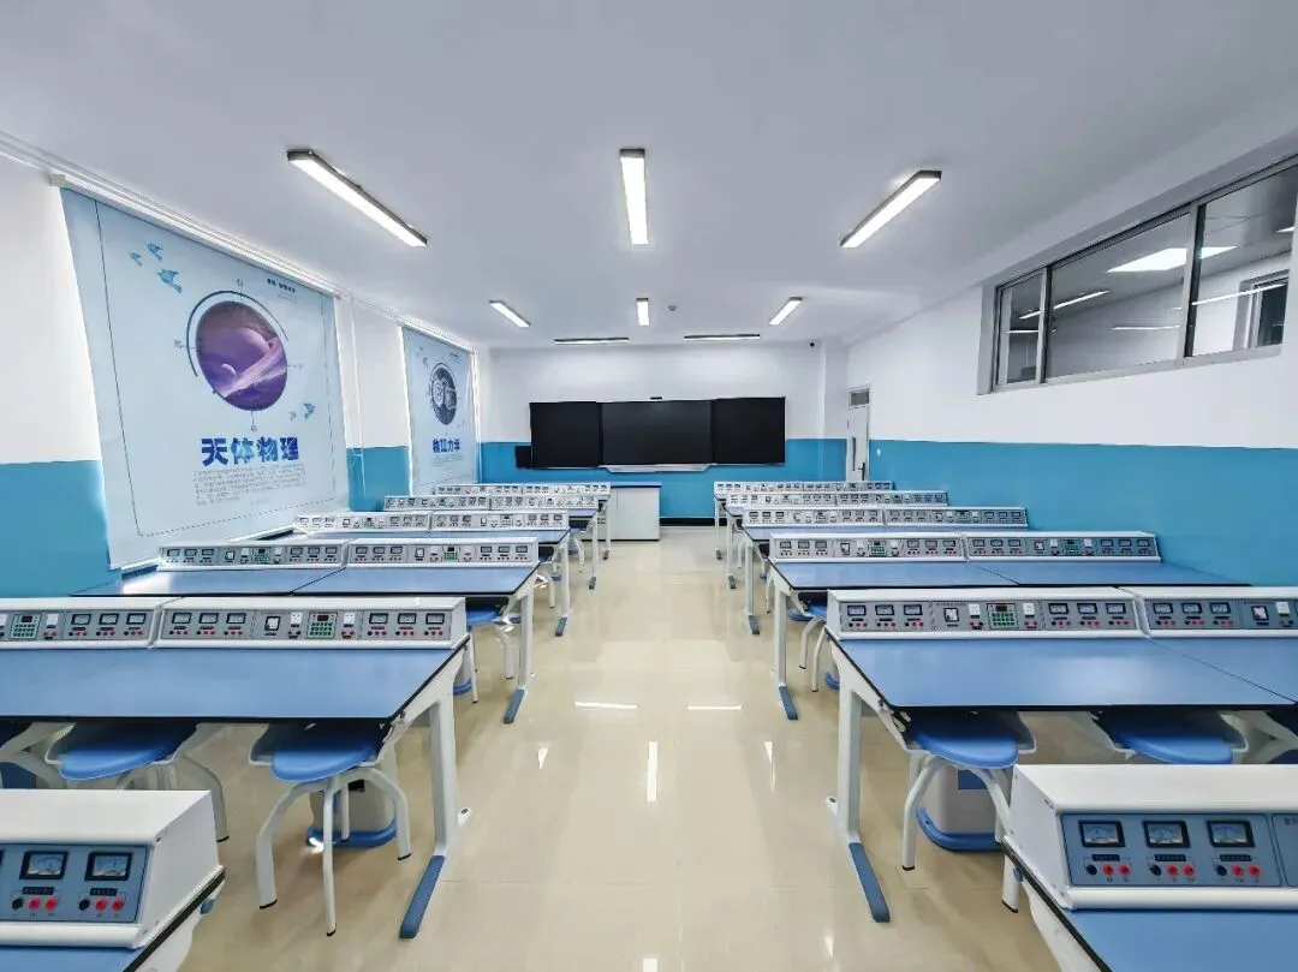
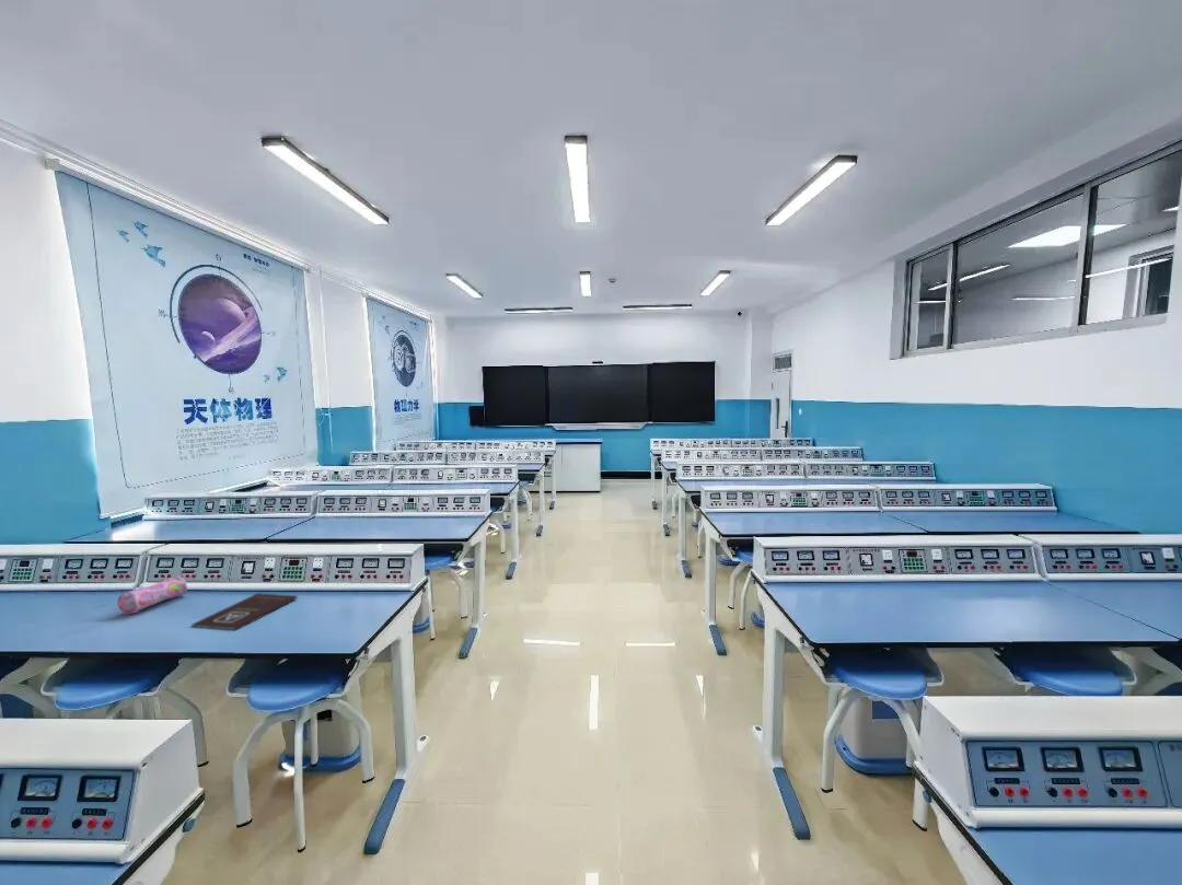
+ pencil case (154, 593)
+ book (247, 609)
